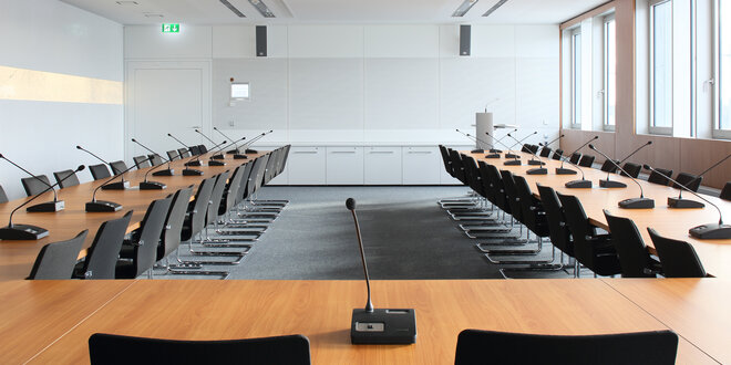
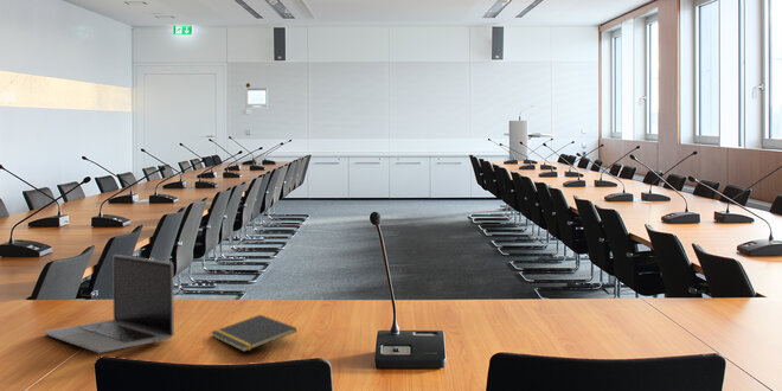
+ notepad (252, 332)
+ laptop (114, 300)
